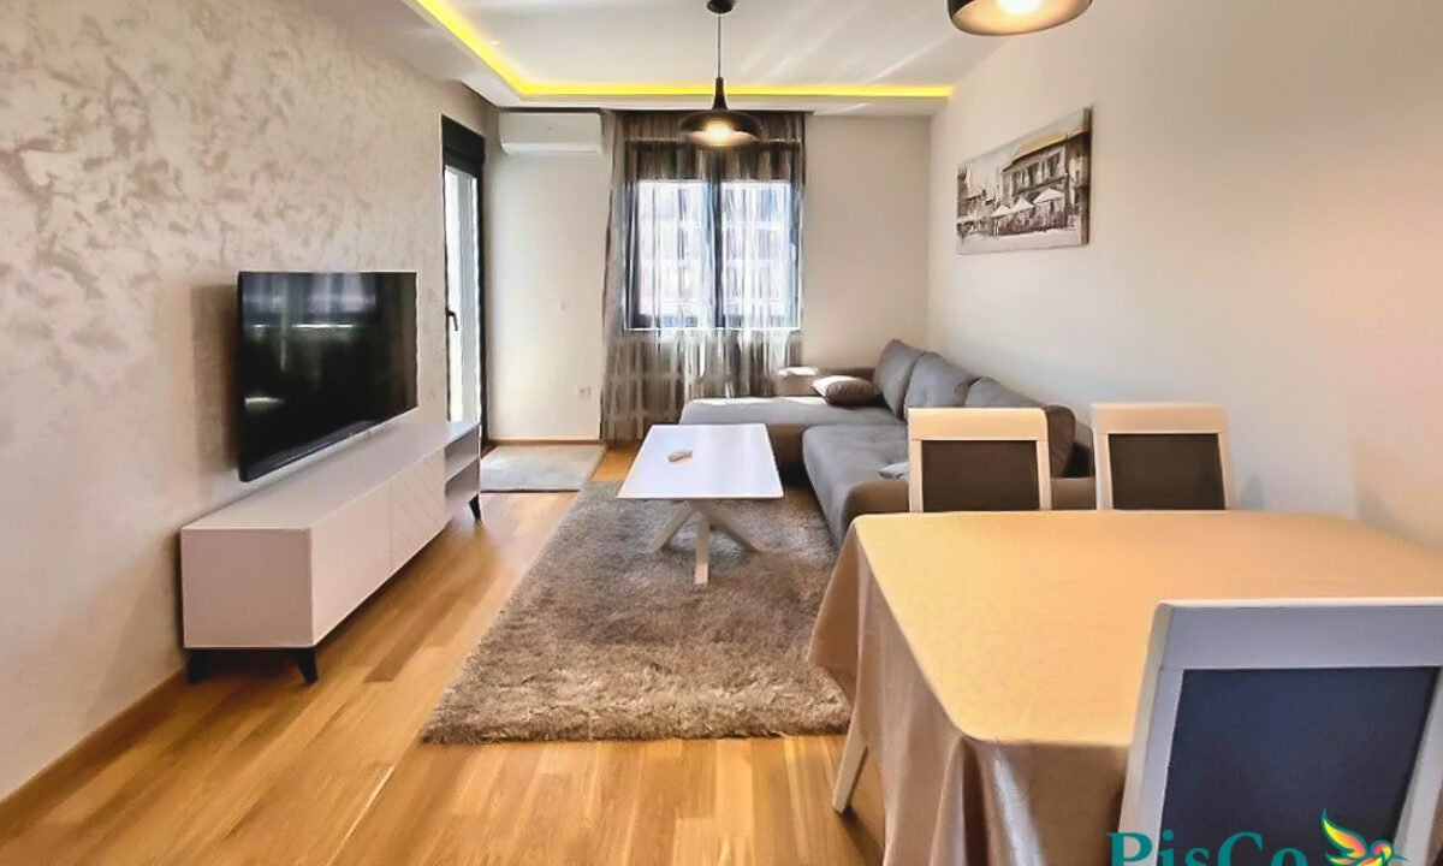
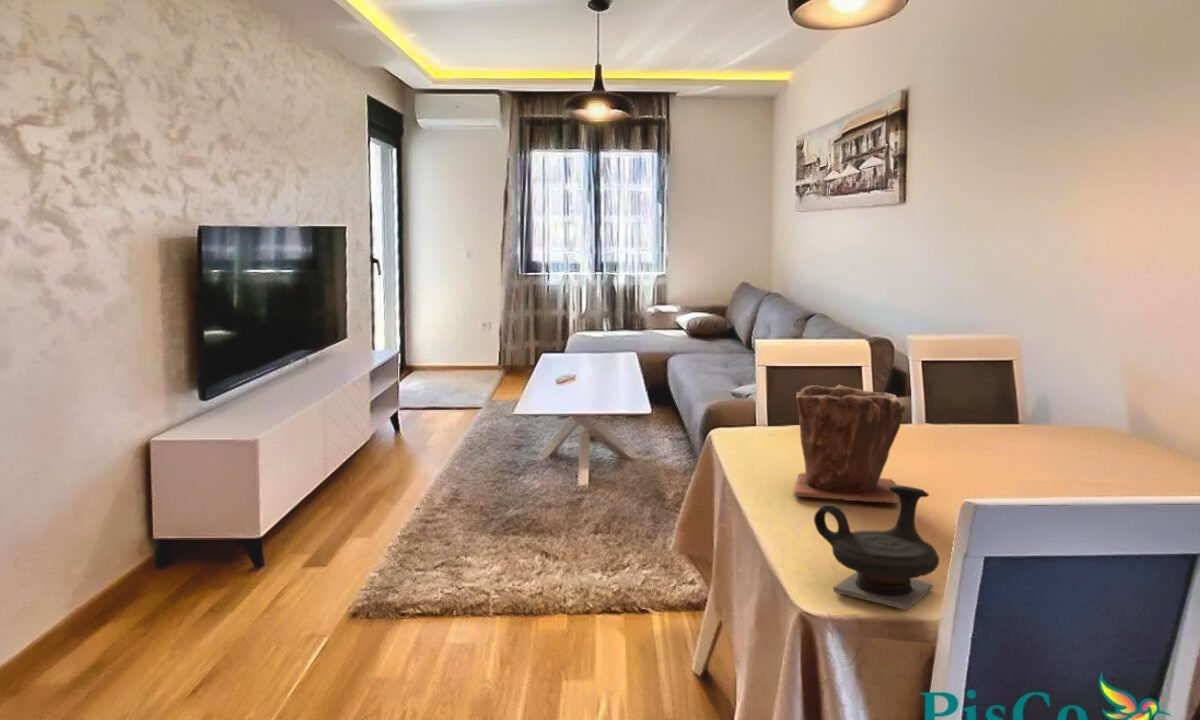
+ teapot (877, 537)
+ plant pot (847, 439)
